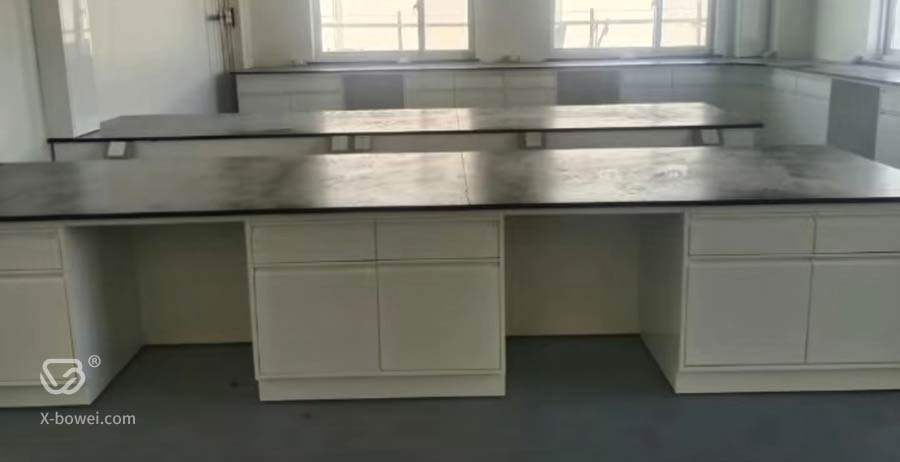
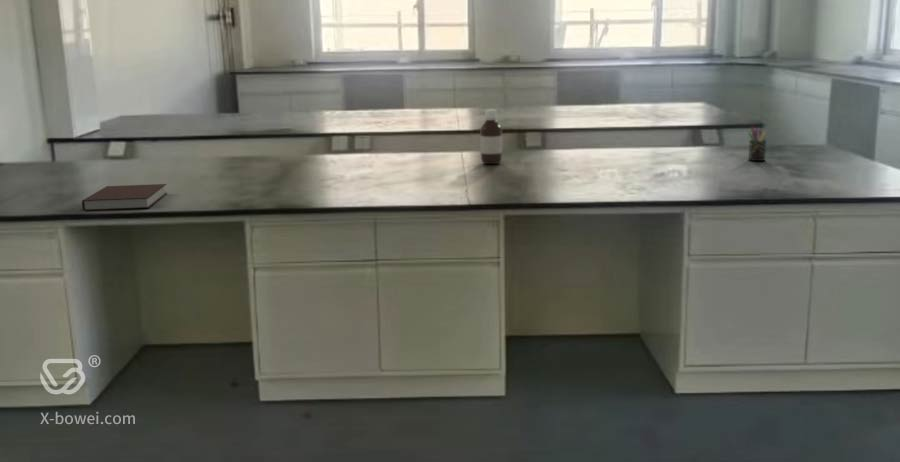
+ notebook (126, 196)
+ bottle (491, 136)
+ pen holder (755, 143)
